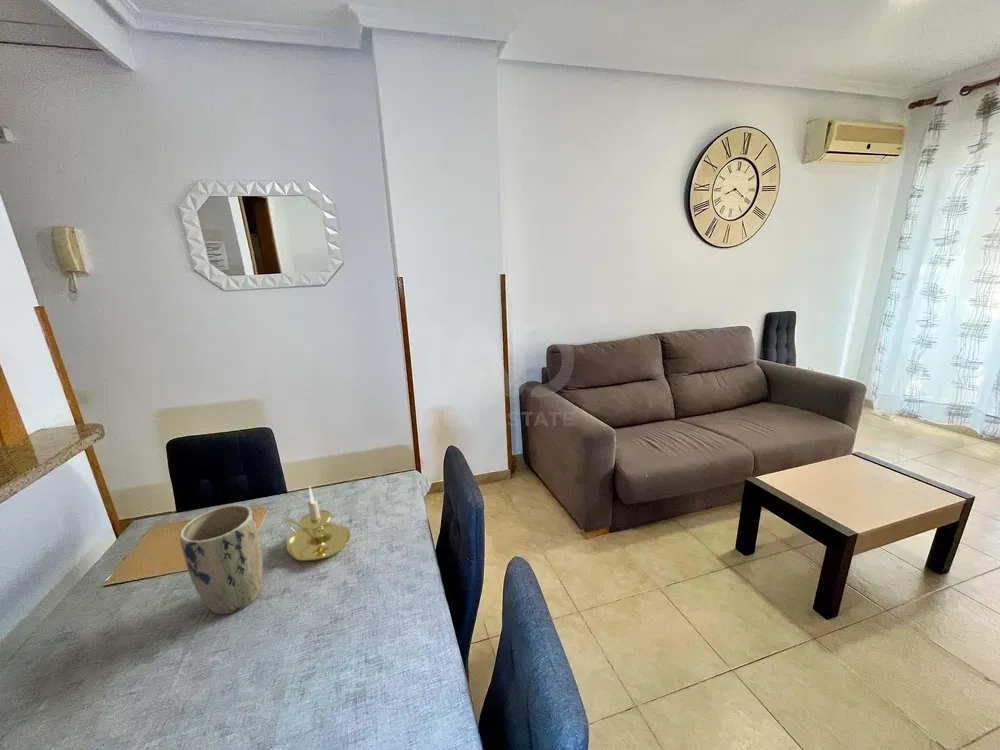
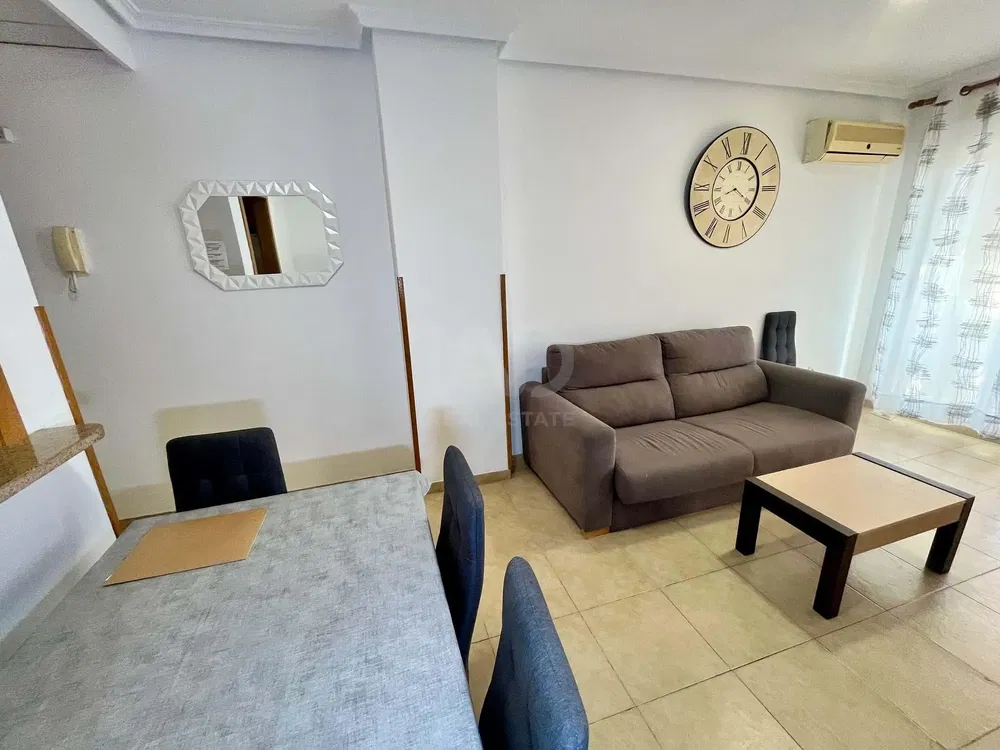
- candle holder (311, 515)
- plant pot (226, 561)
